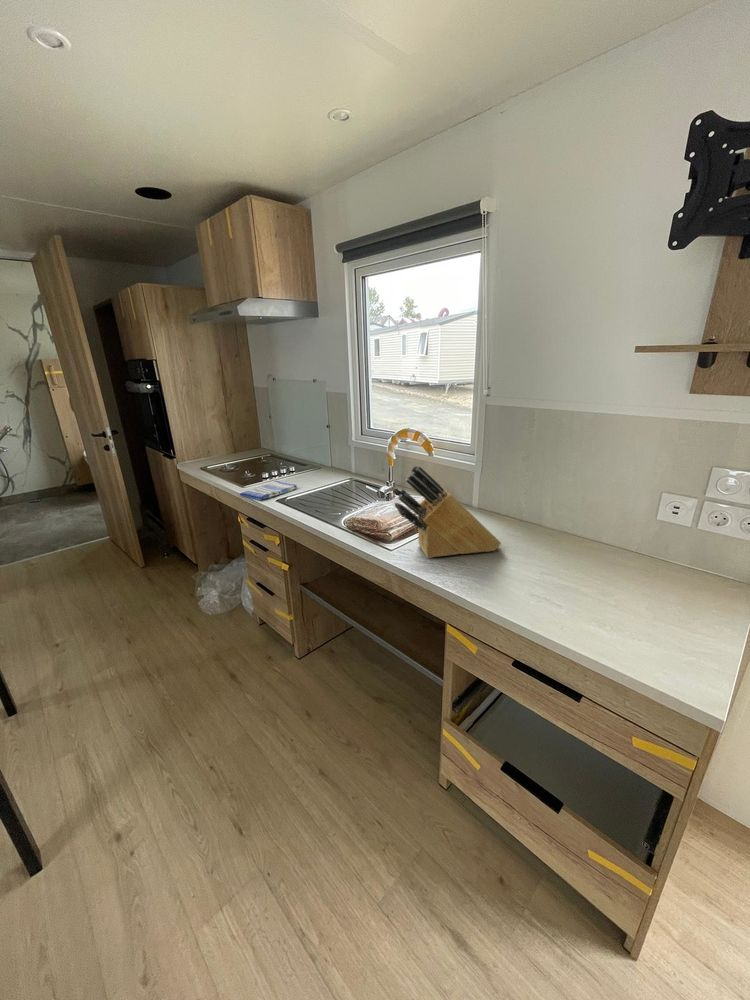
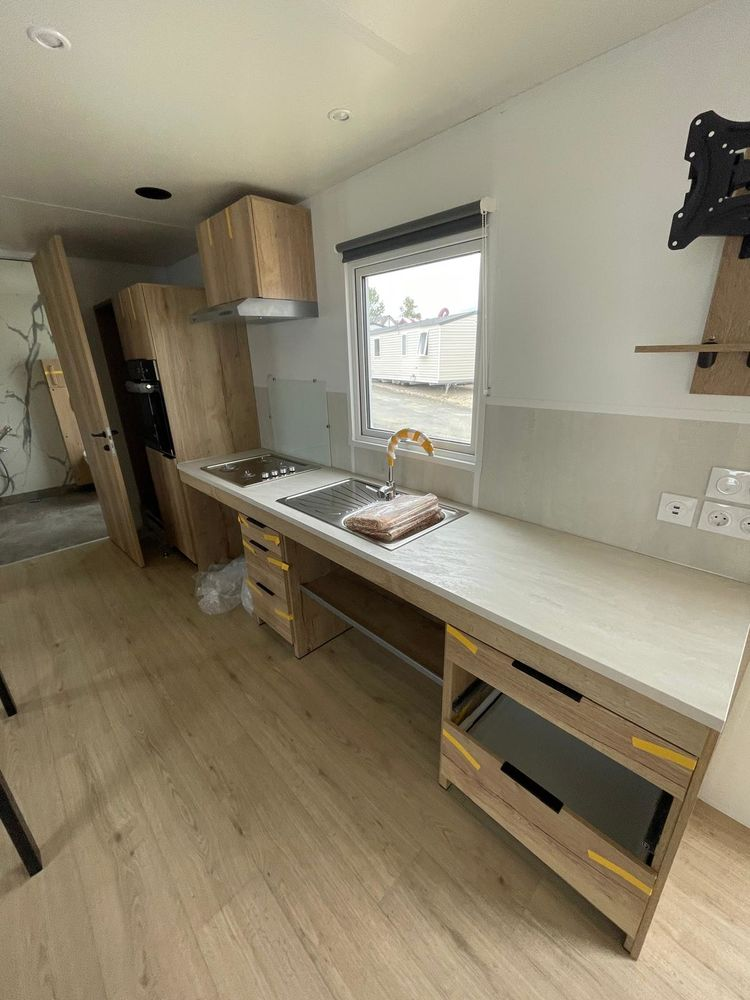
- knife block (447, 507)
- dish towel (269, 489)
